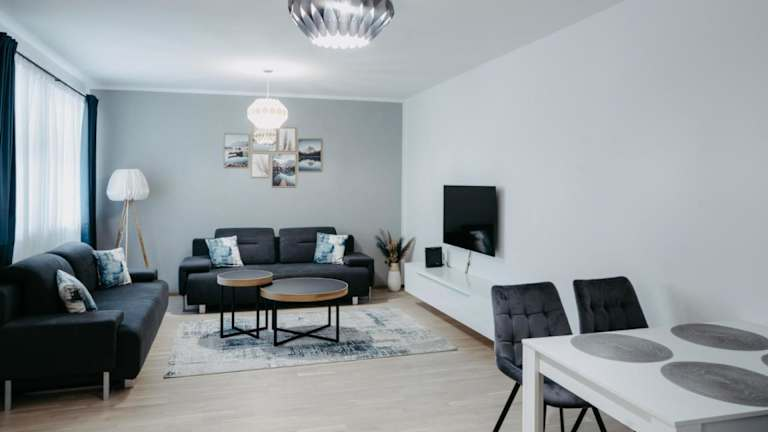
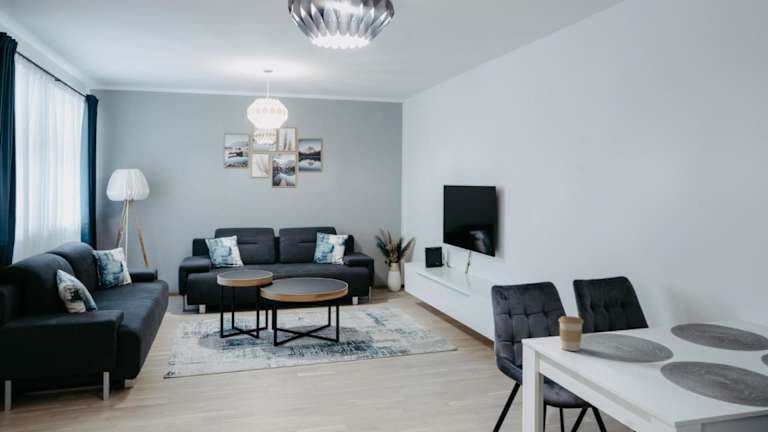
+ coffee cup (570, 332)
